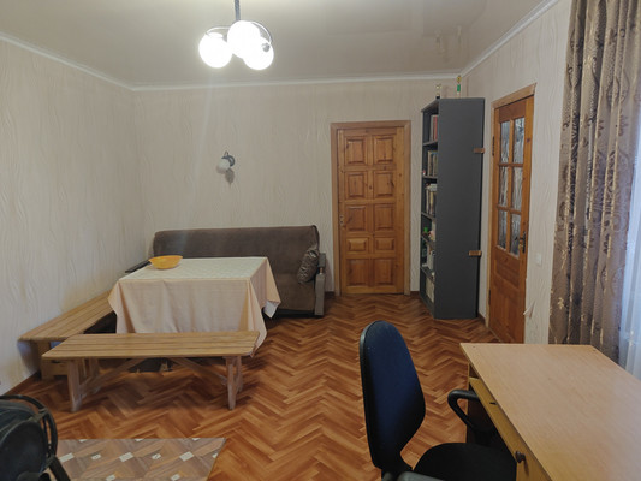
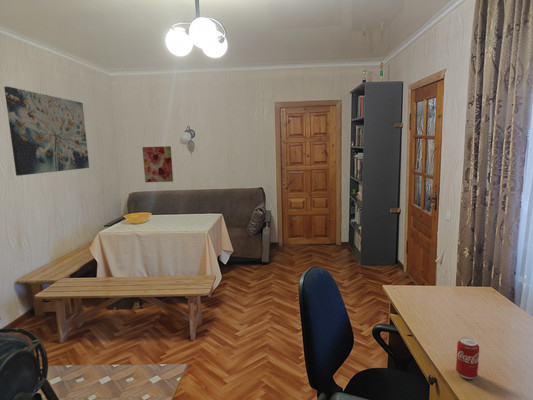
+ wall art (53, 134)
+ beverage can (467, 357)
+ wall art (157, 164)
